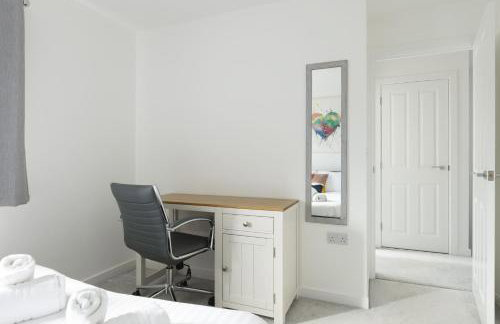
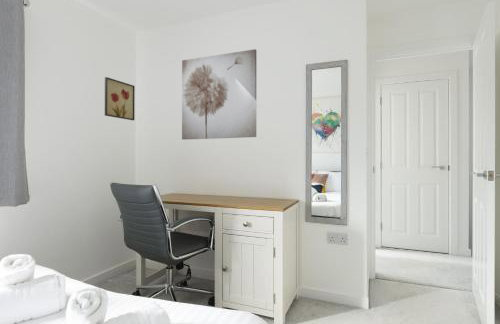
+ wall art (119, 99)
+ wall art (217, 96)
